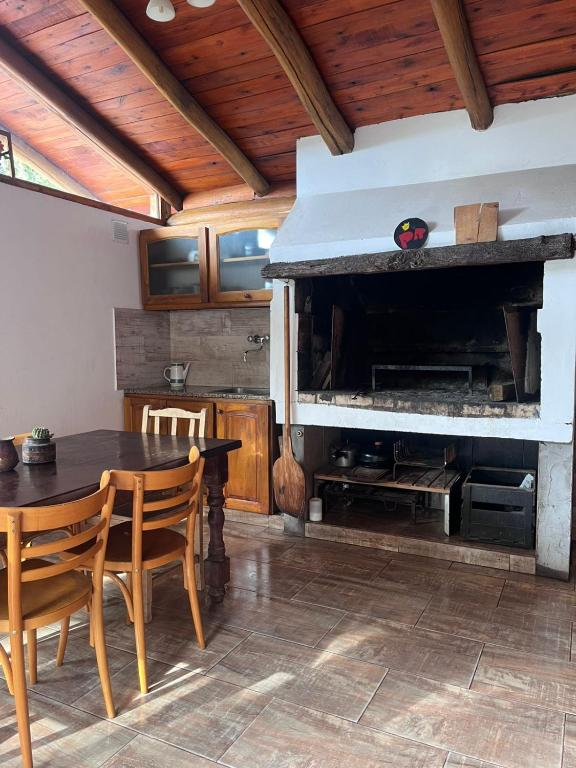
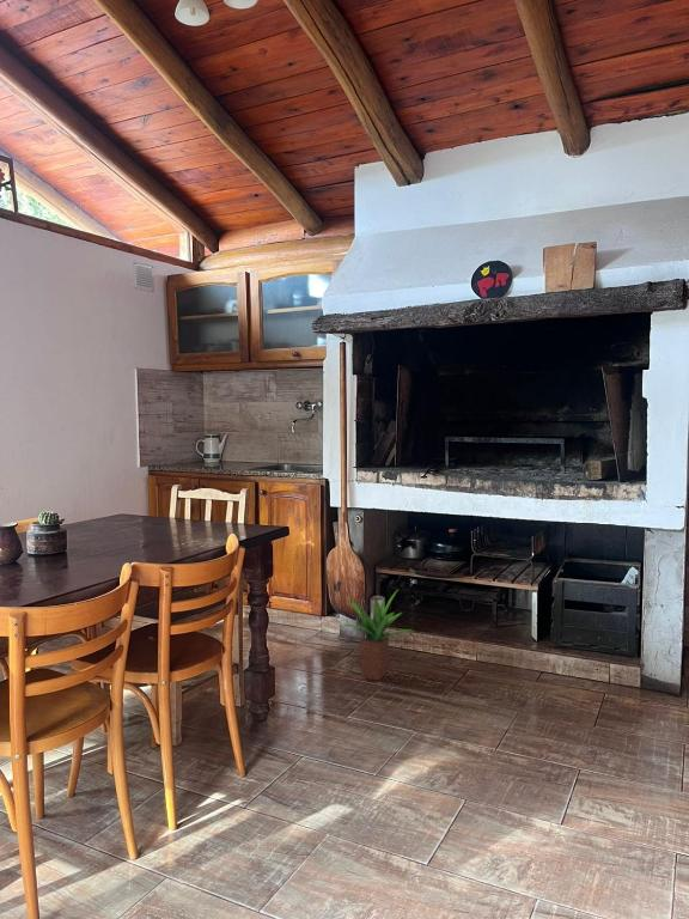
+ potted plant (380, 633)
